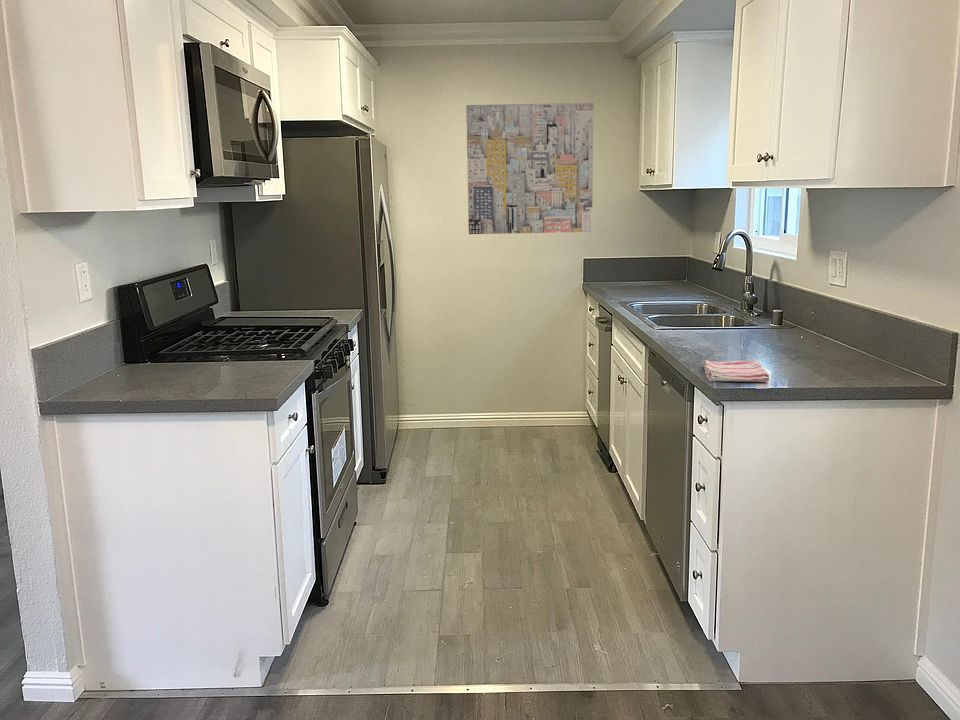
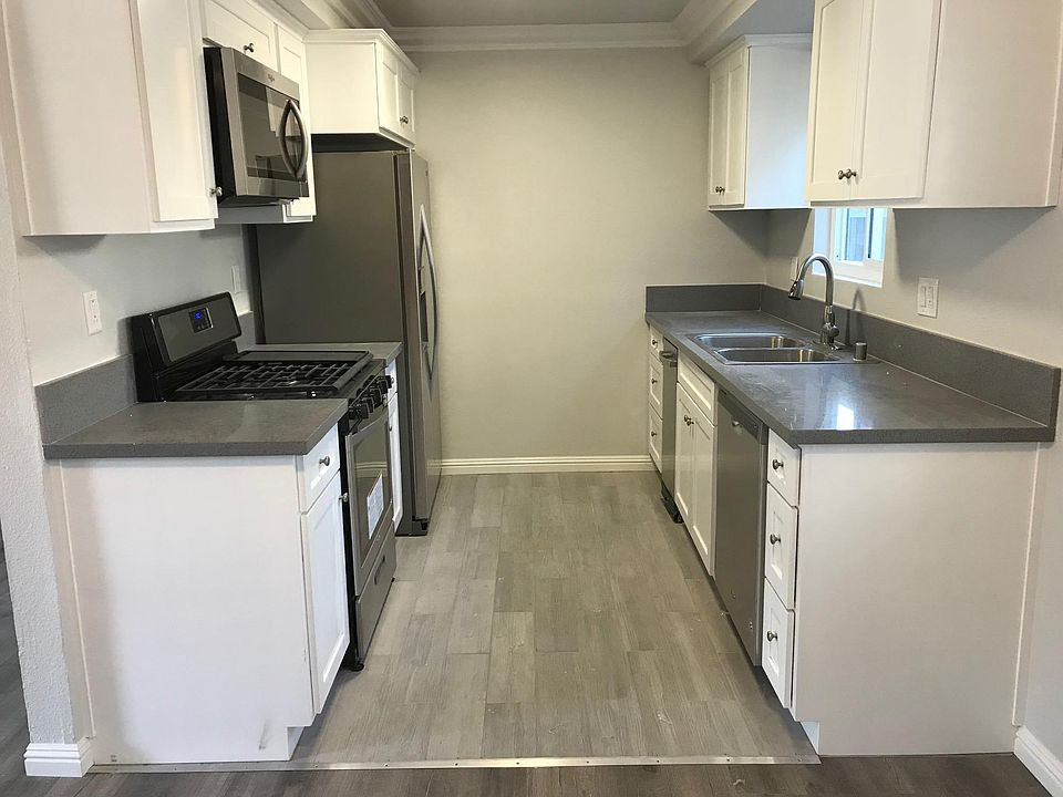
- wall art (530, 169)
- dish towel (734, 368)
